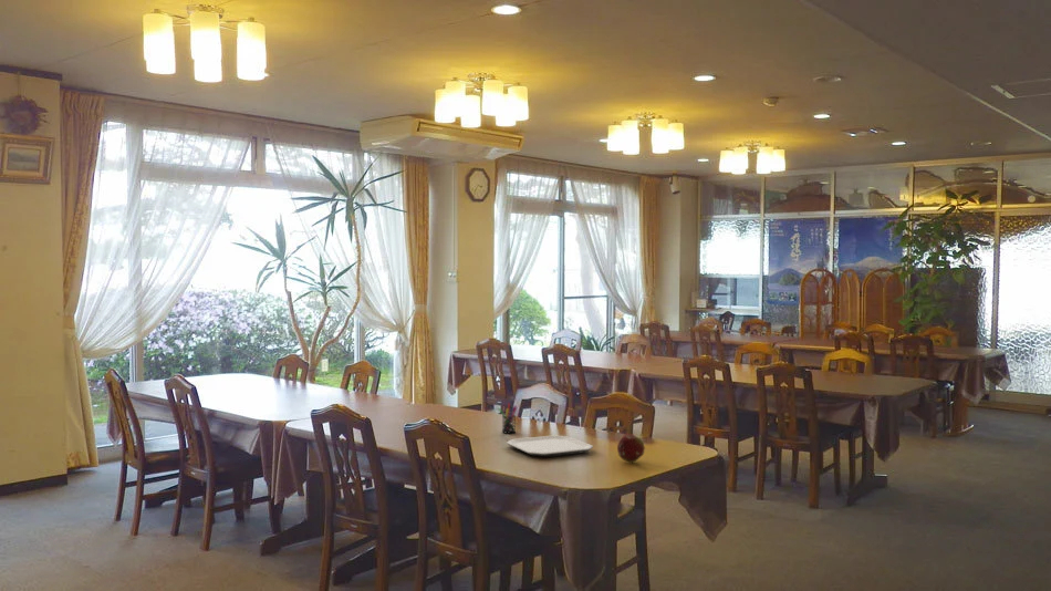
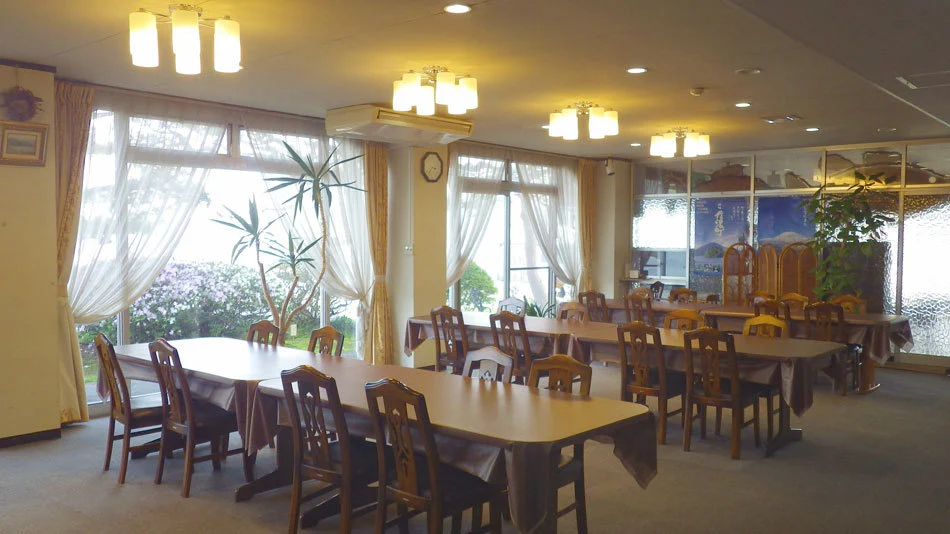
- pen holder (507, 417)
- plate (549, 446)
- fruit (632, 448)
